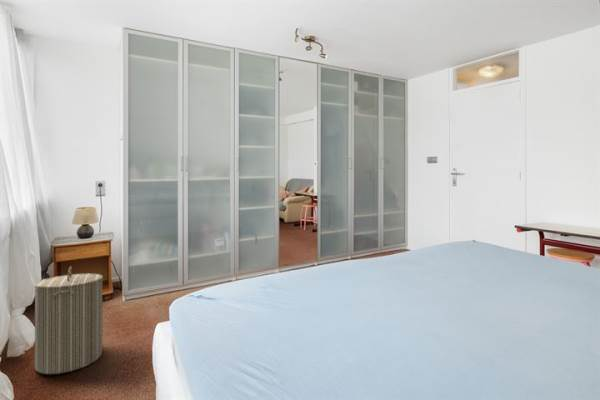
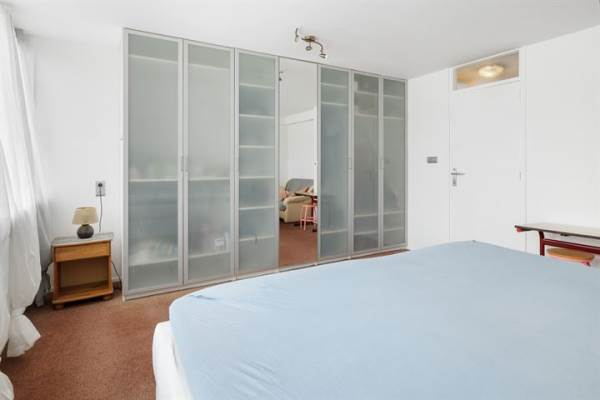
- laundry hamper (70, 313)
